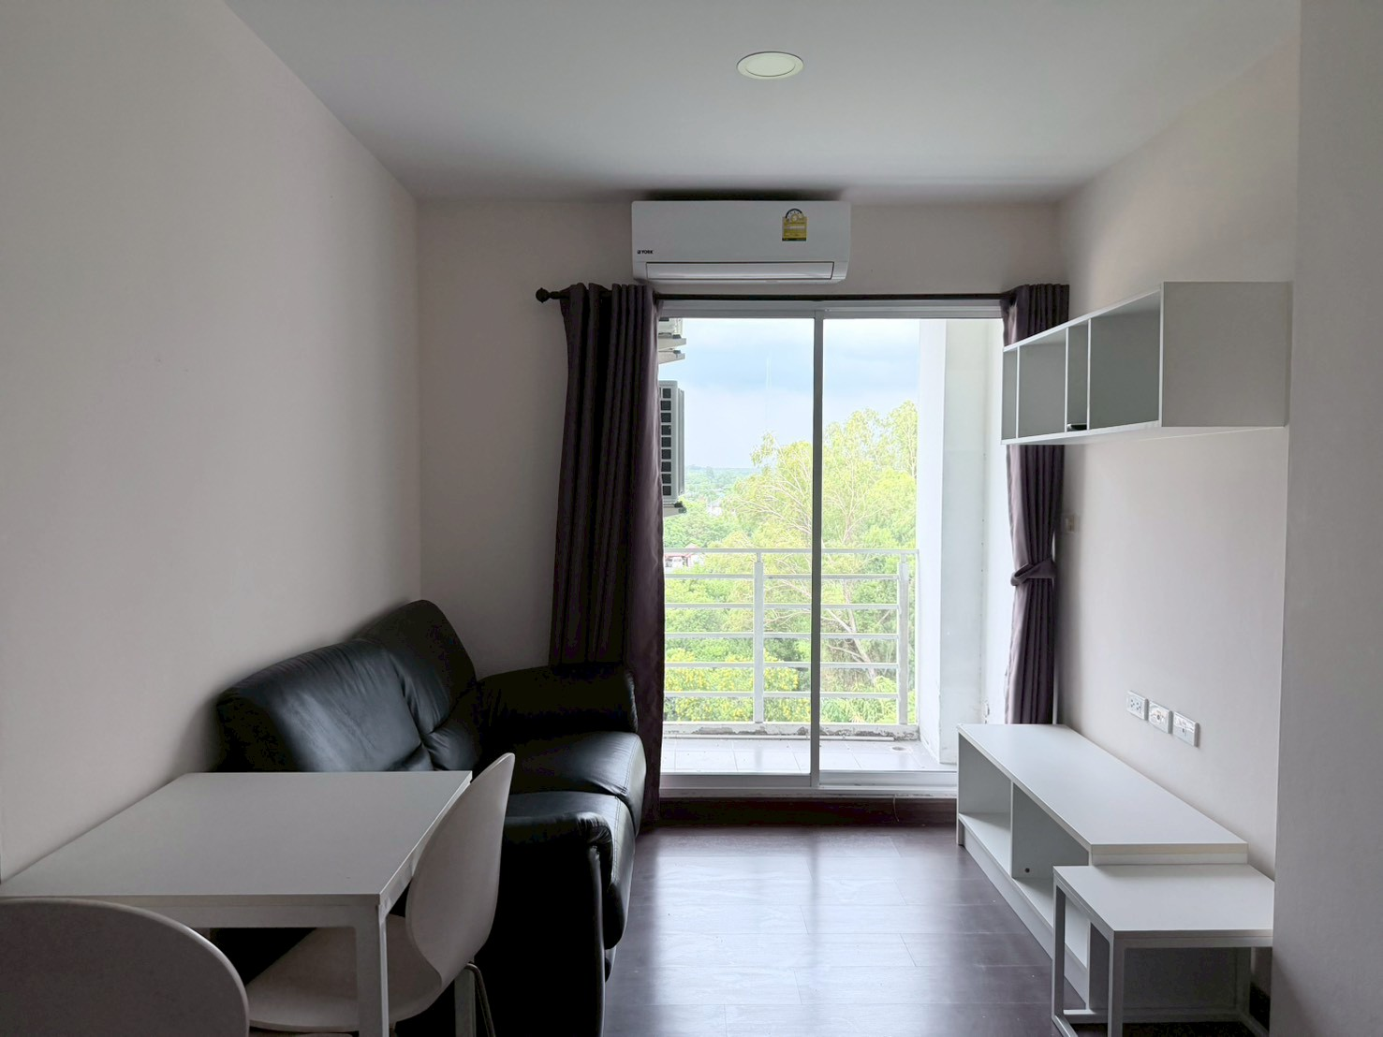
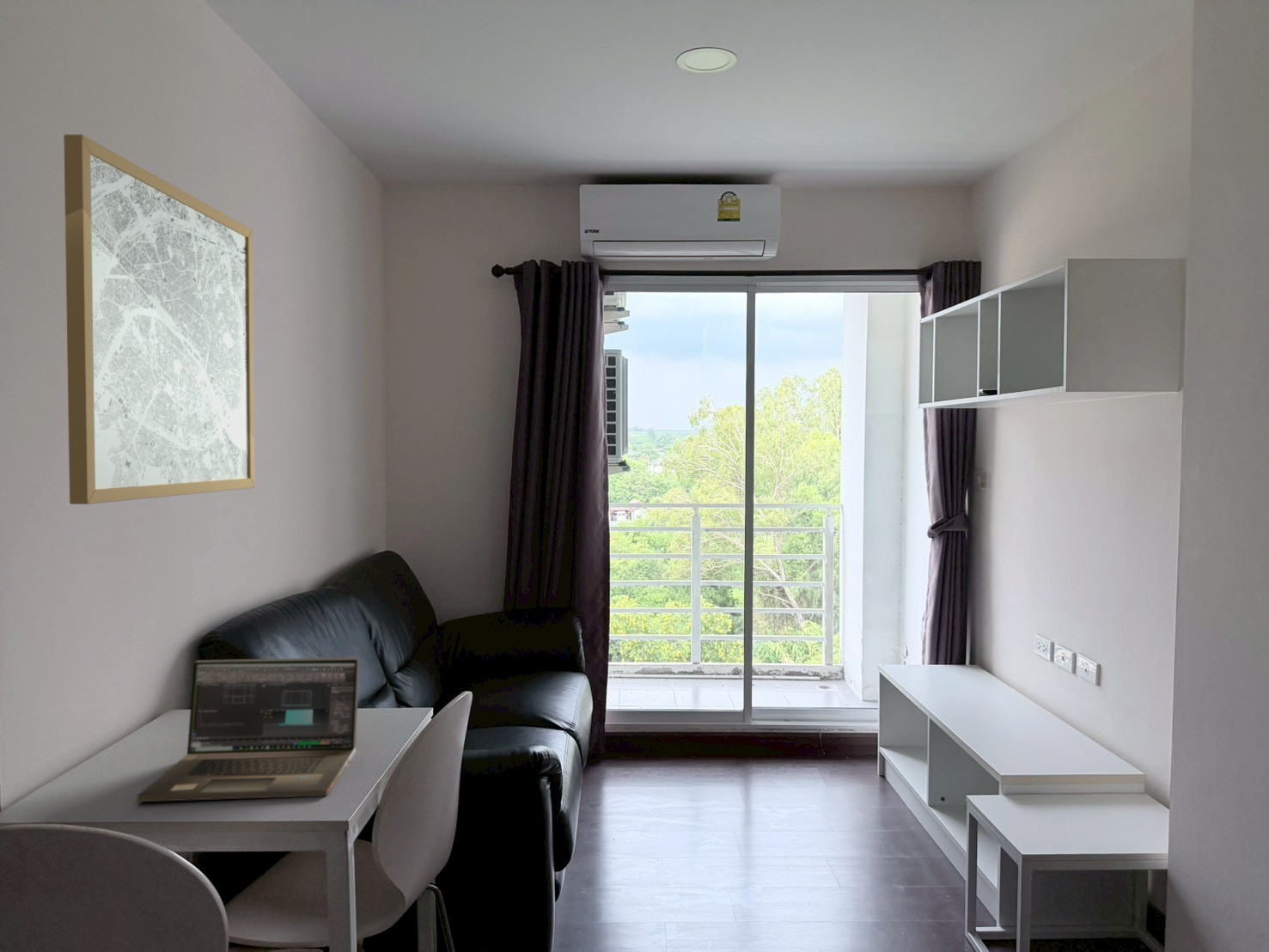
+ laptop (258, 723)
+ wall art (176, 343)
